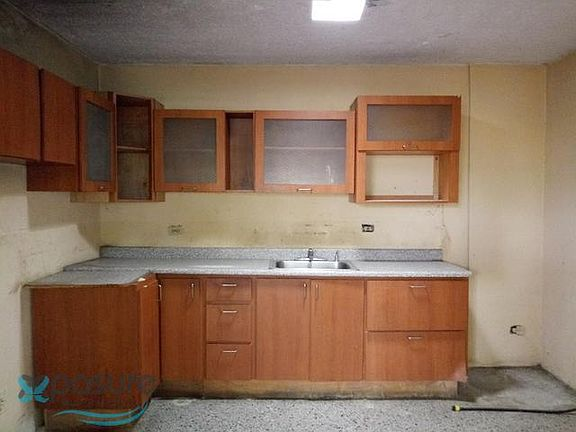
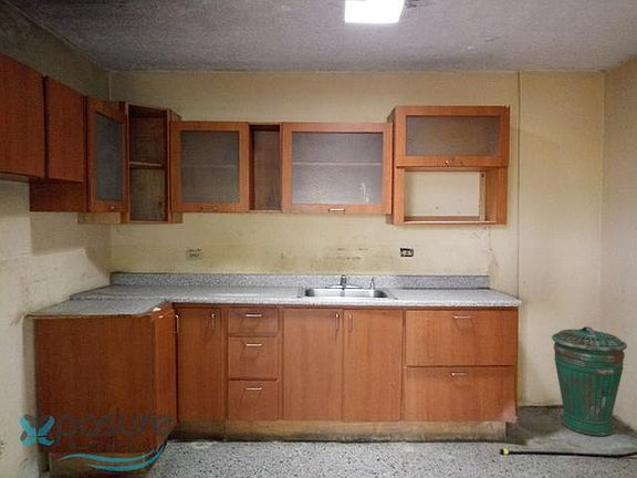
+ trash can (587, 376)
